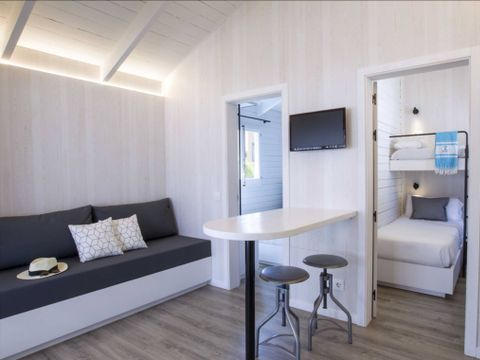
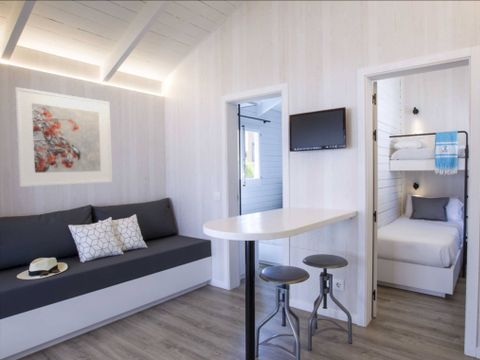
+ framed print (68, 140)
